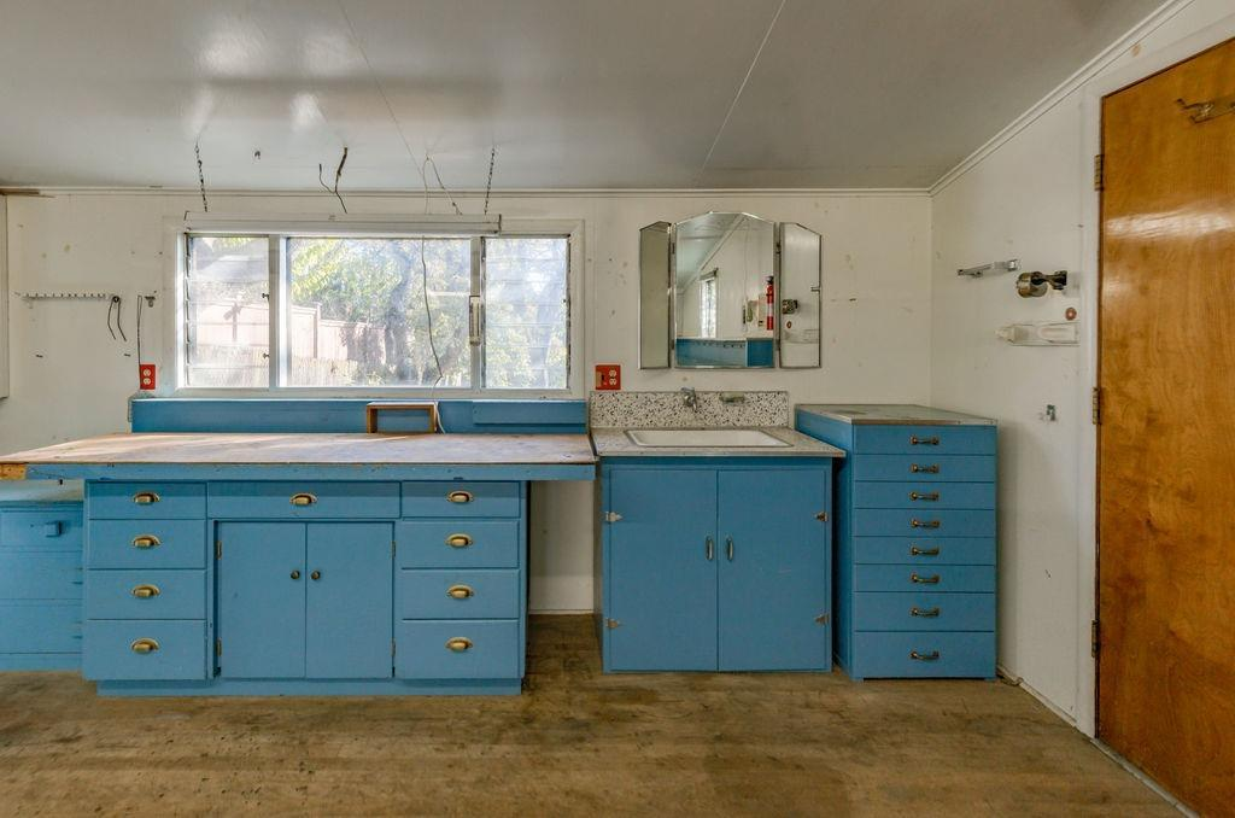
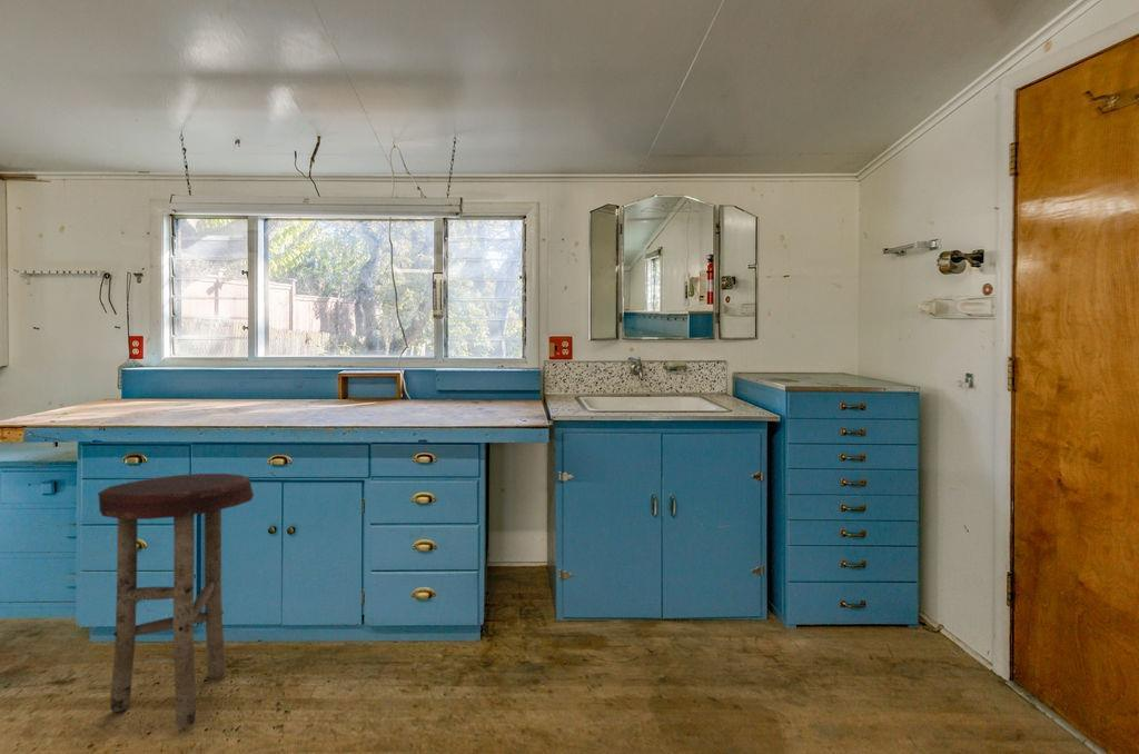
+ stool (180, 592)
